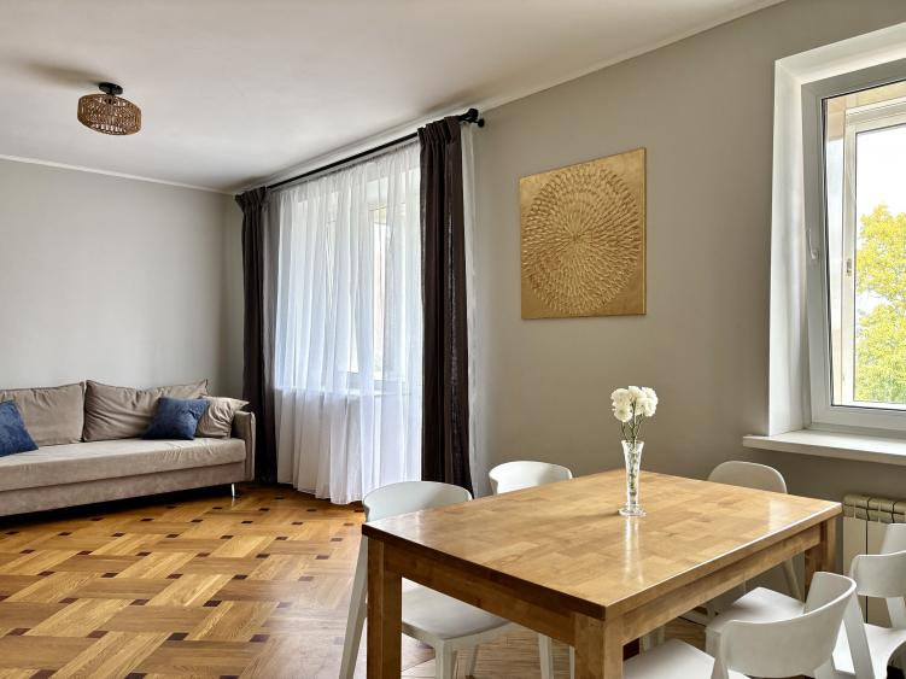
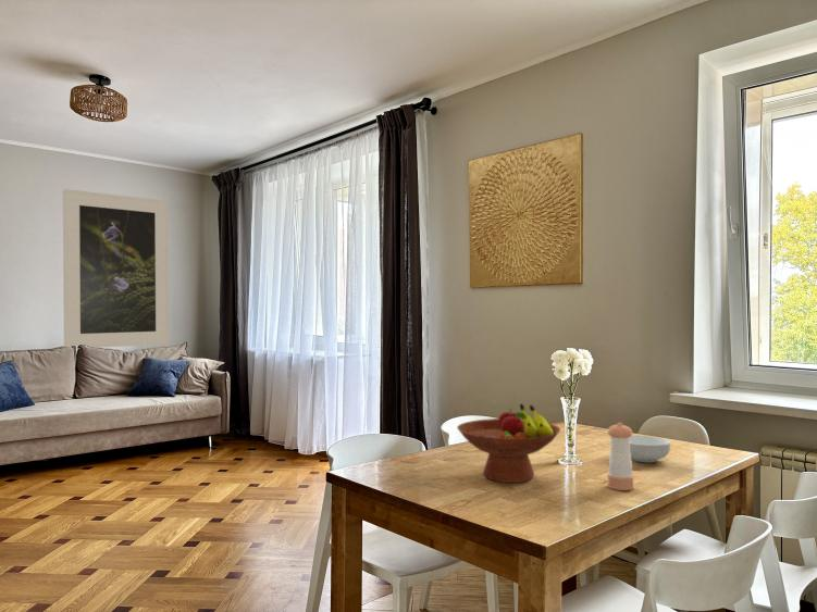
+ fruit bowl (508, 442)
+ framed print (119, 271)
+ cereal bowl (644, 449)
+ pepper shaker (620, 454)
